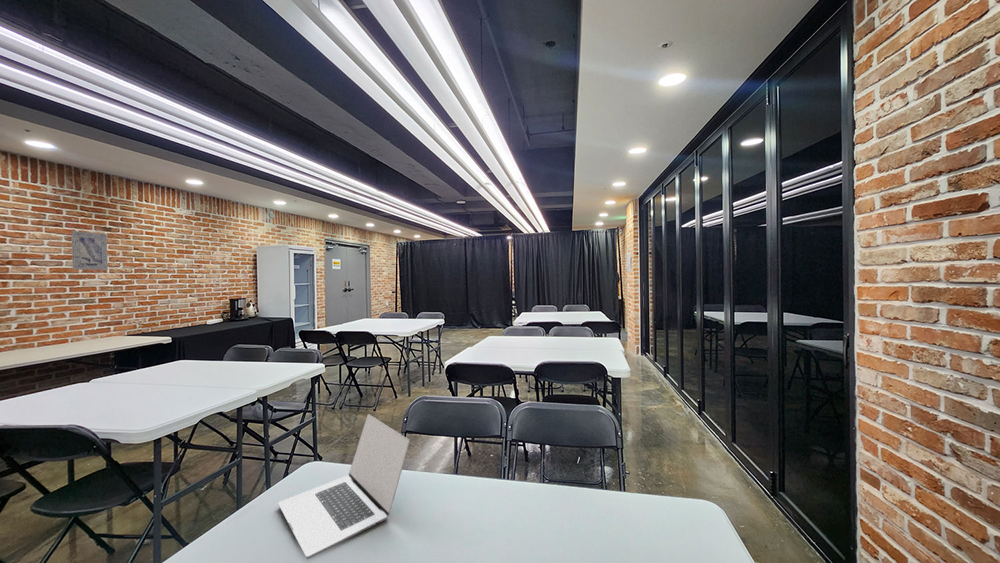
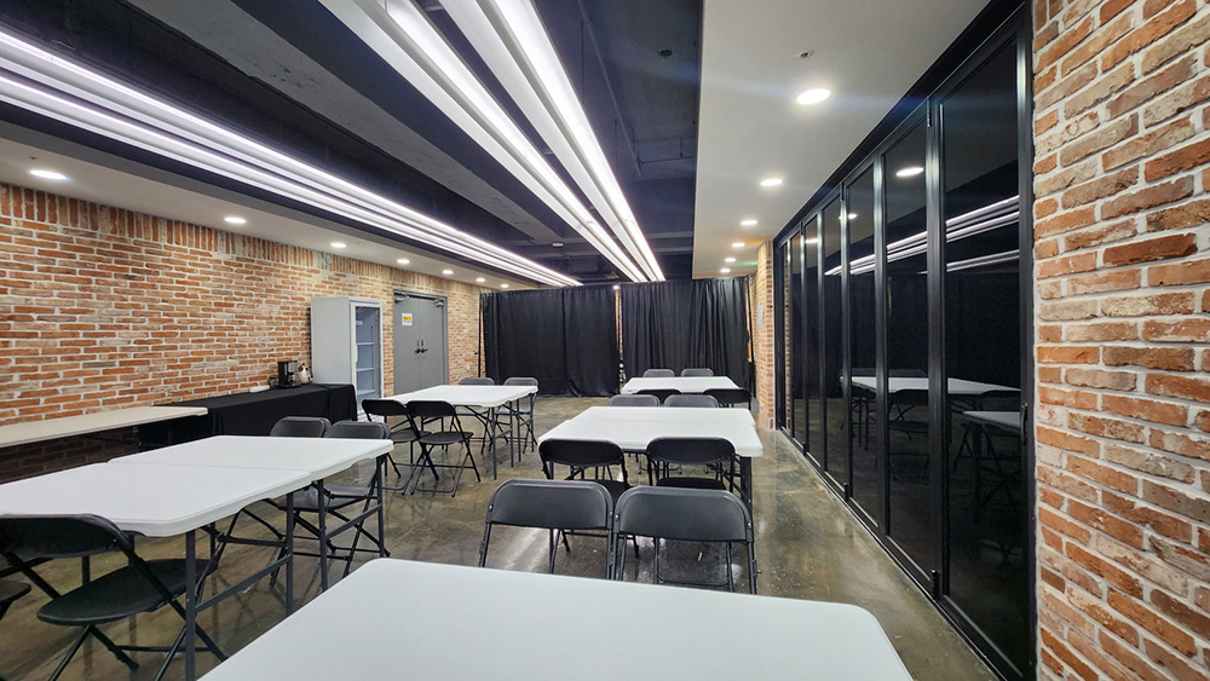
- laptop (345, 476)
- wall art (90, 251)
